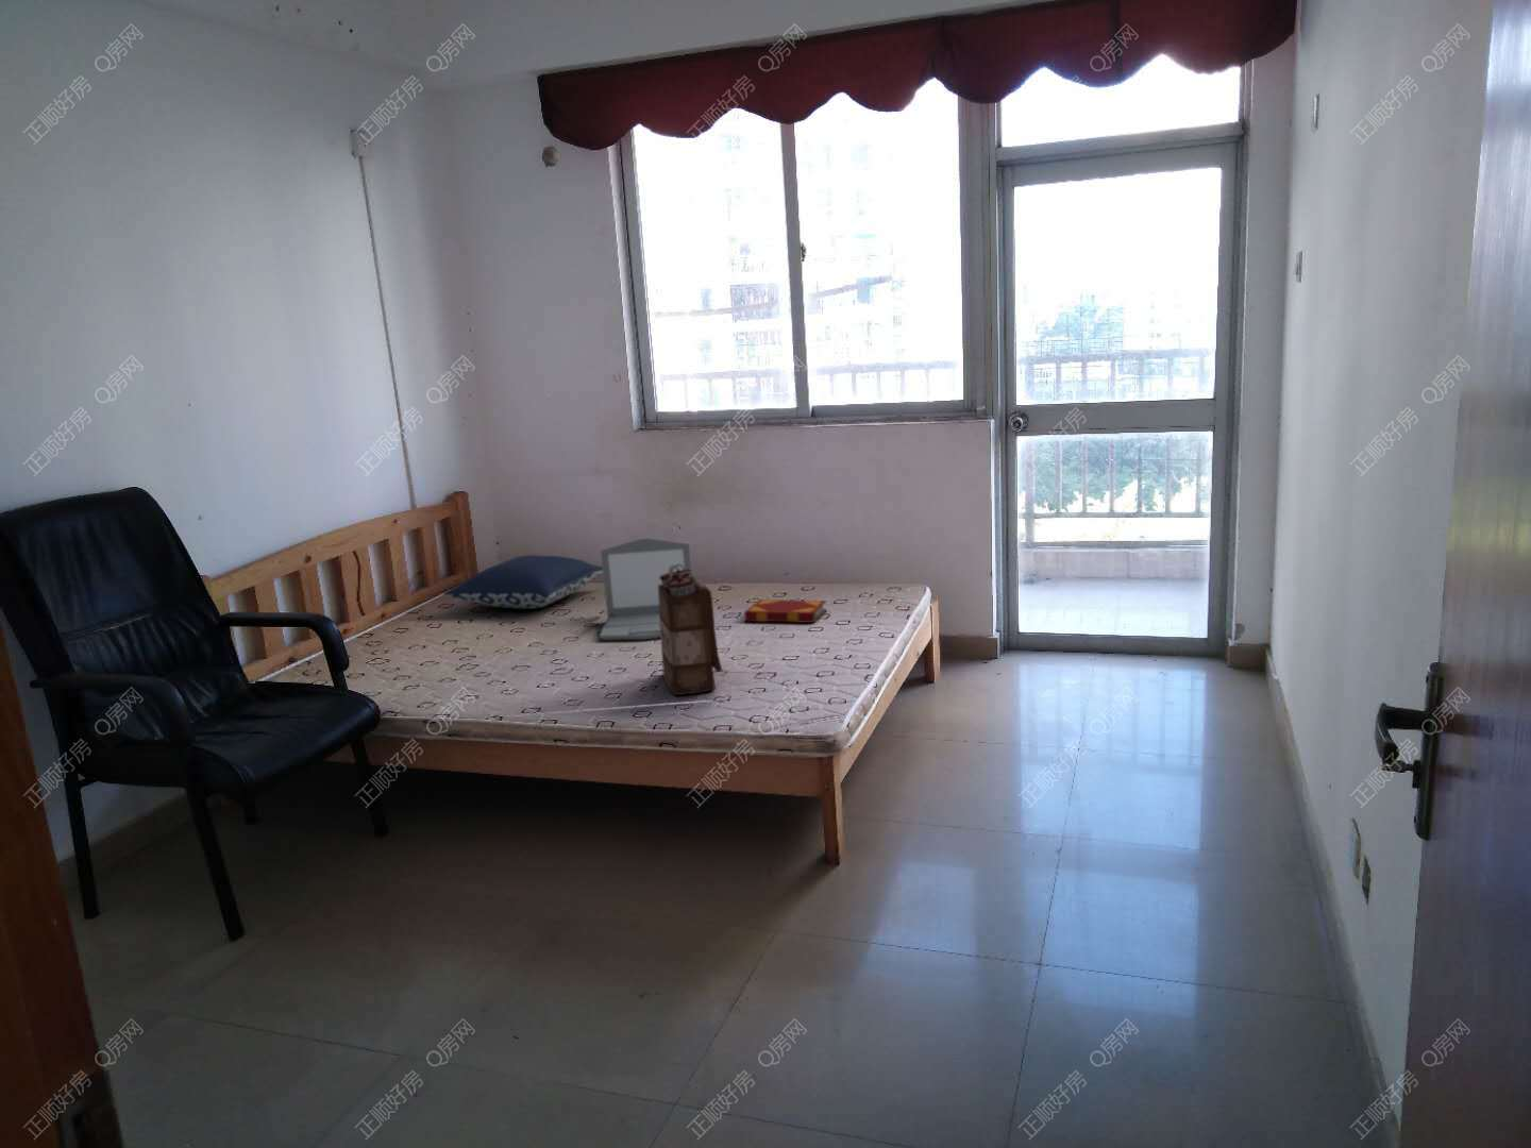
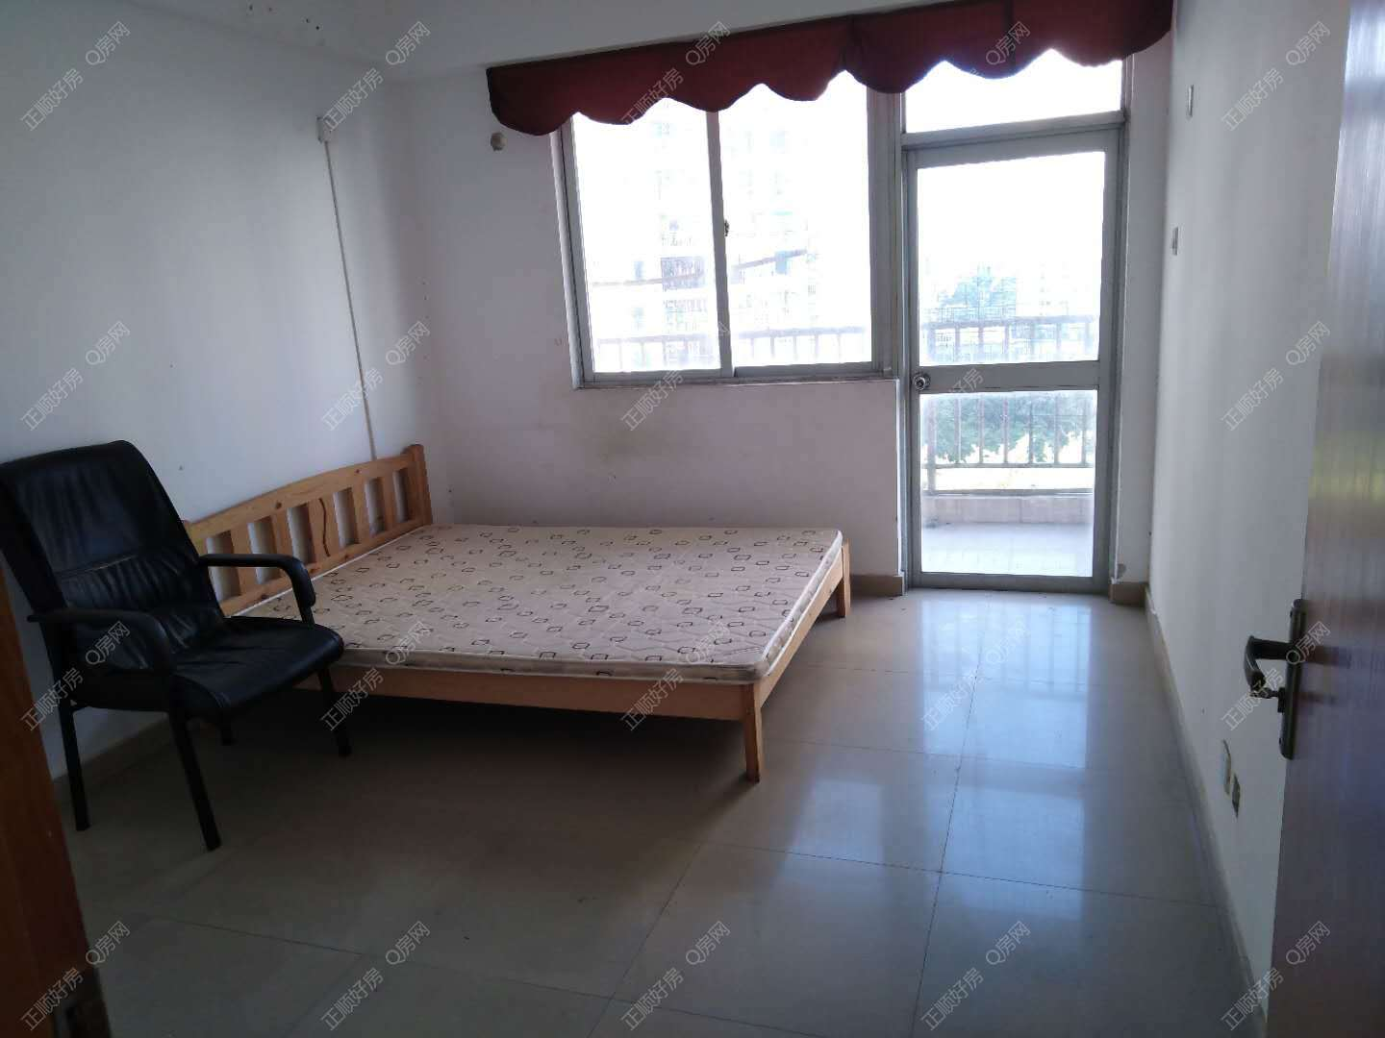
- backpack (686, 623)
- pillow (527, 580)
- laptop (644, 587)
- hardback book (786, 610)
